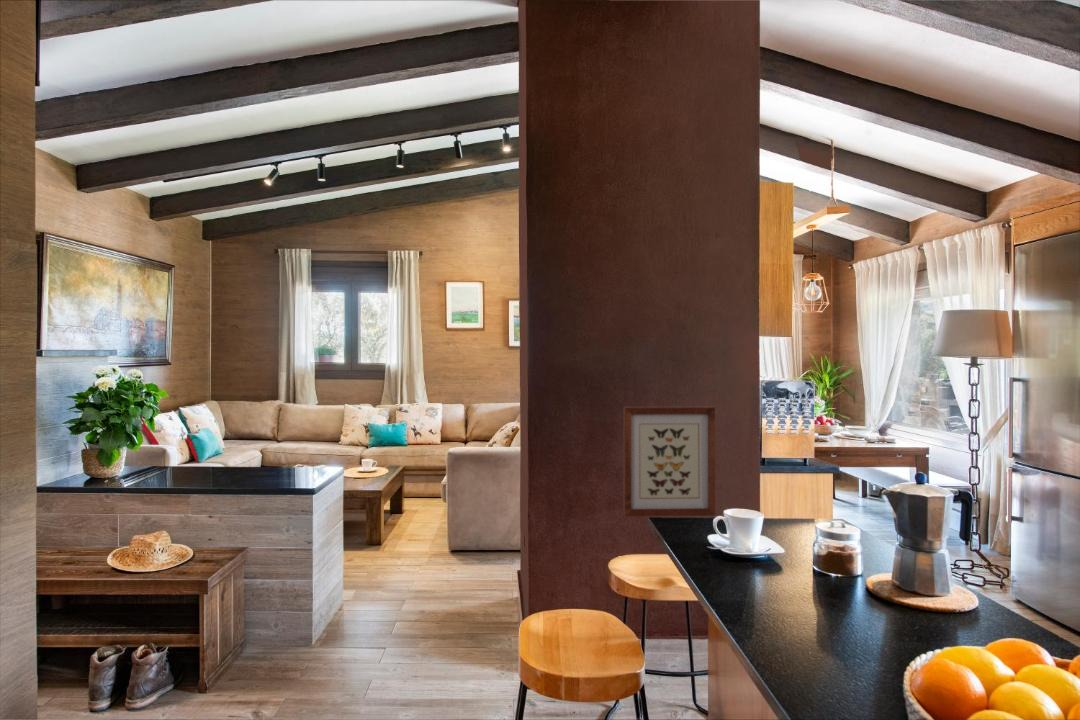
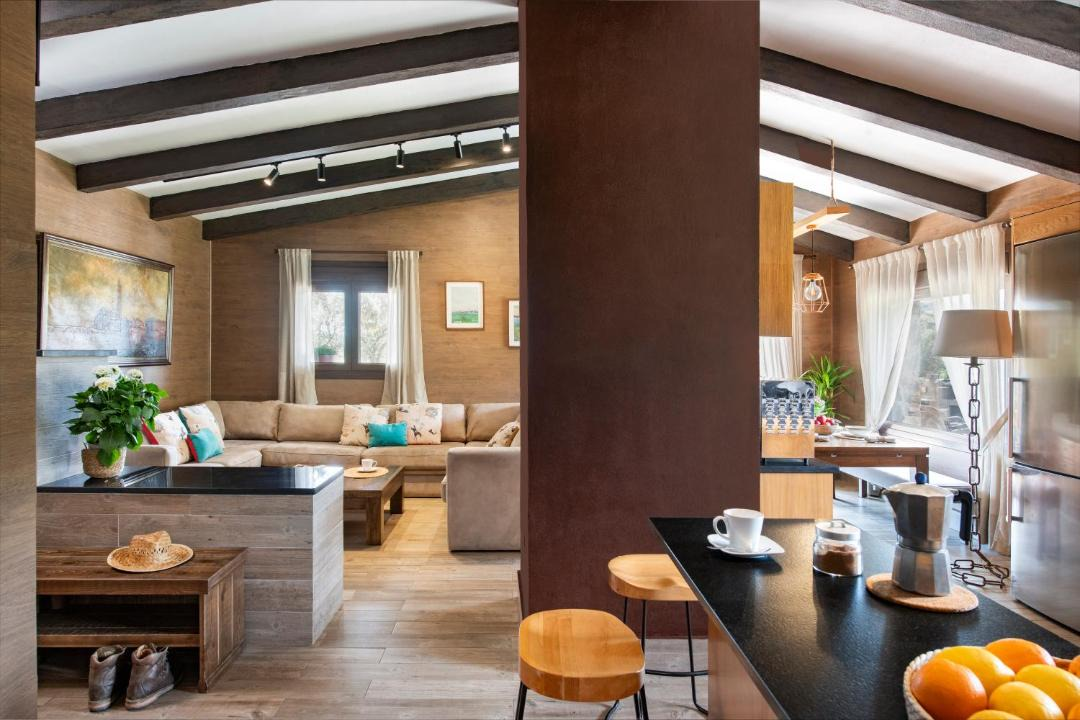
- wall art (669, 460)
